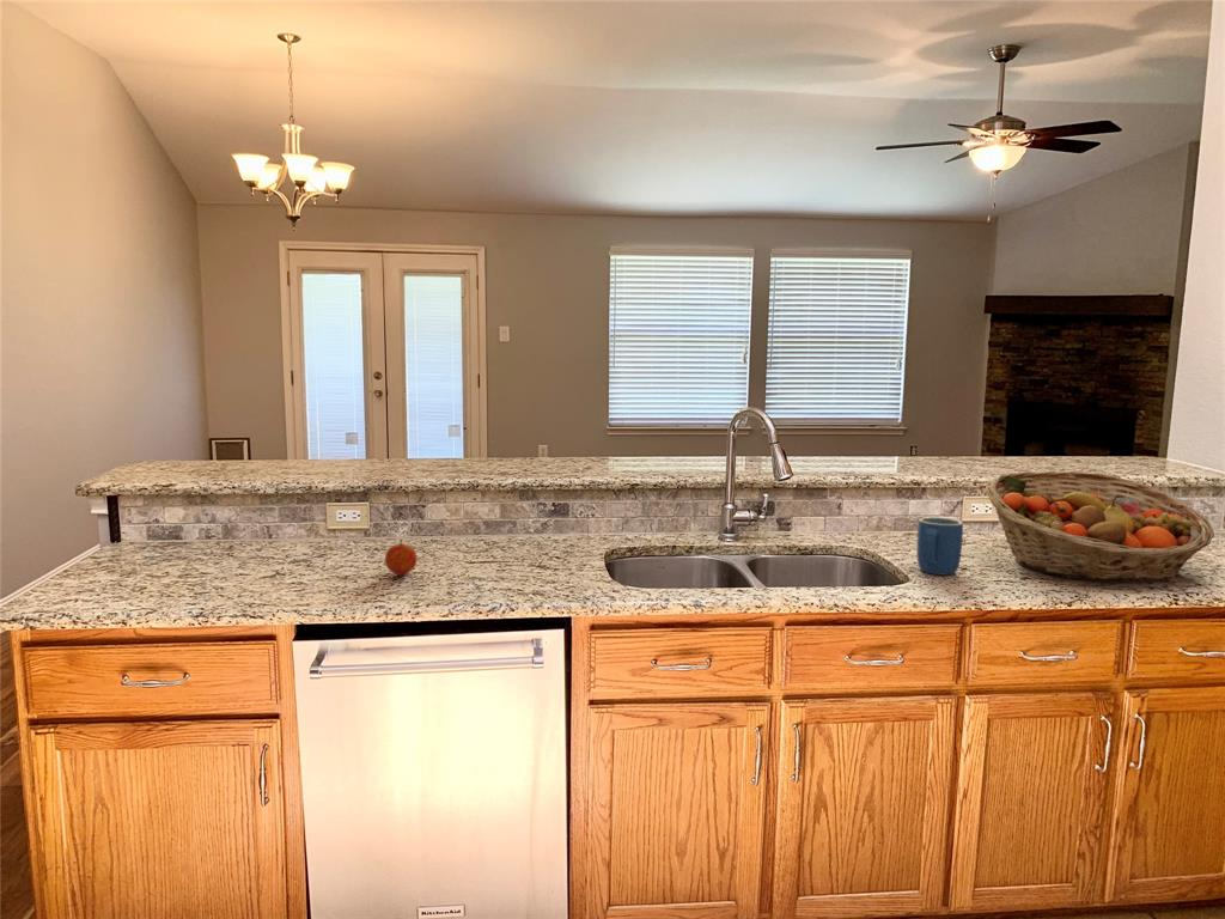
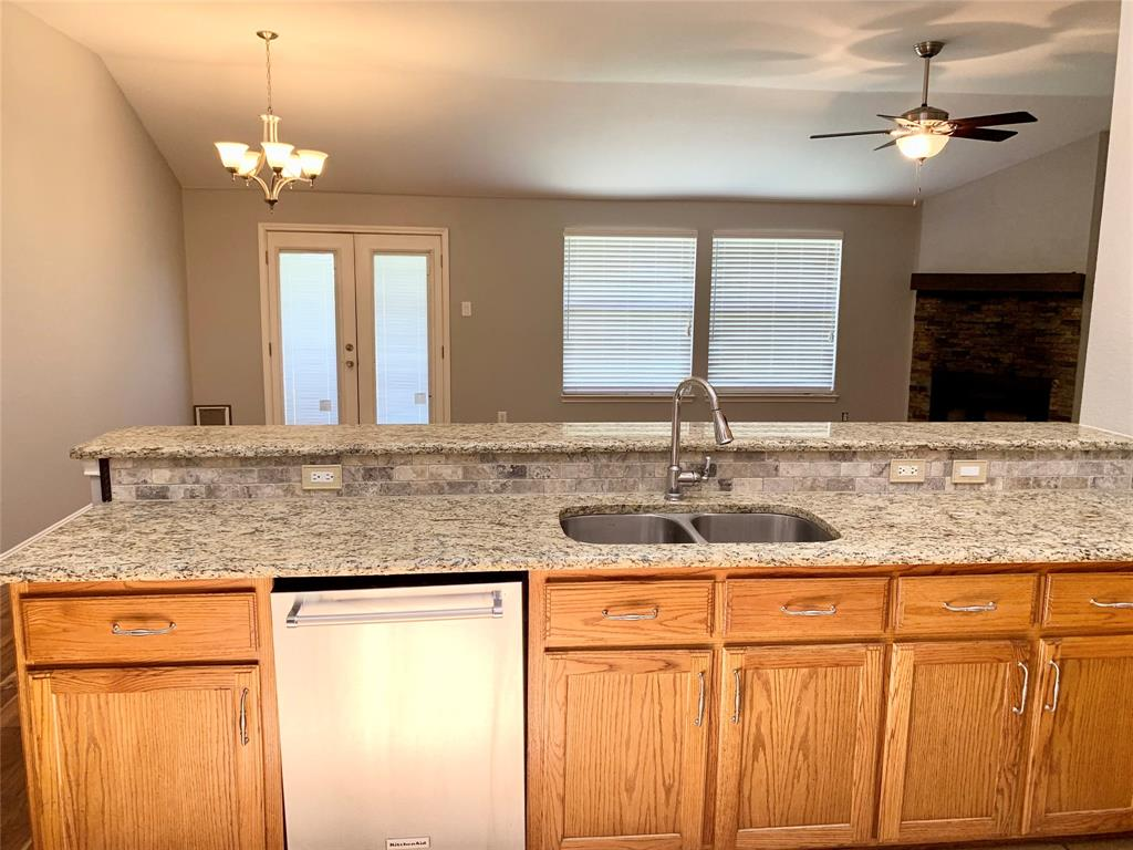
- mug (937, 546)
- fruit (401, 556)
- fruit basket (1092, 523)
